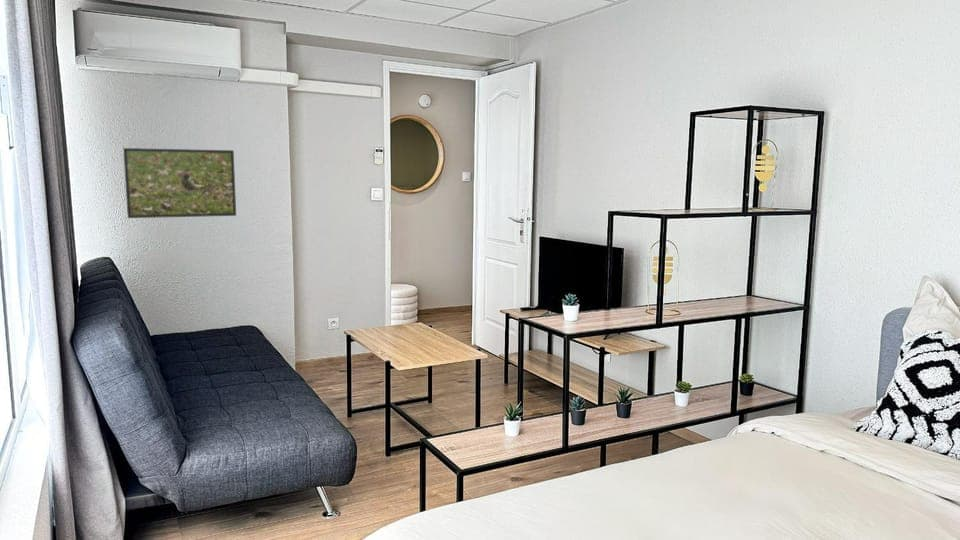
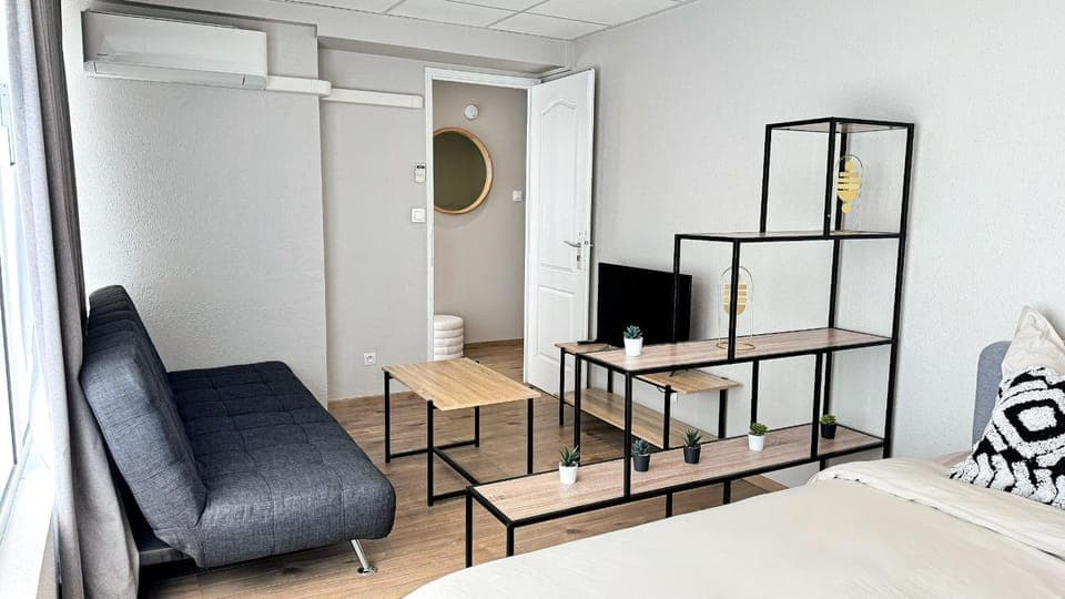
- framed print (182, 183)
